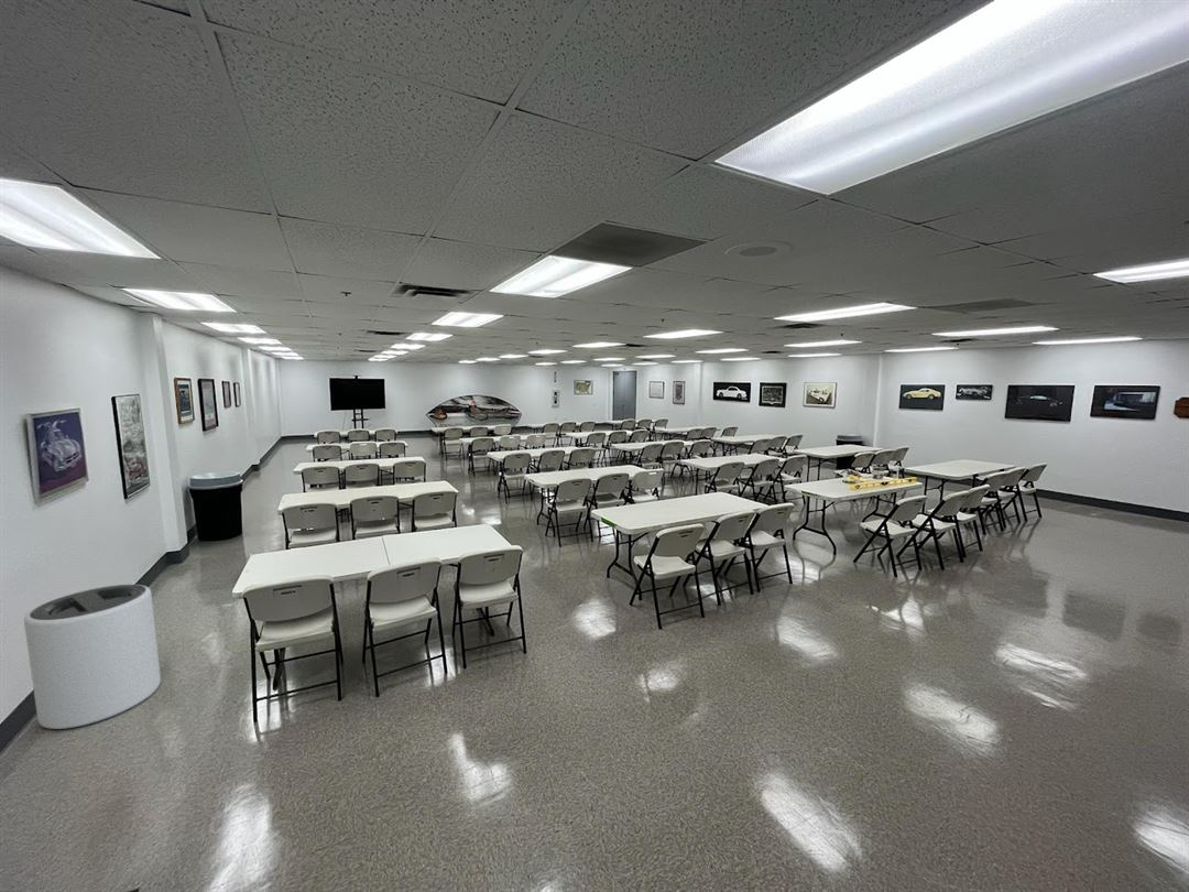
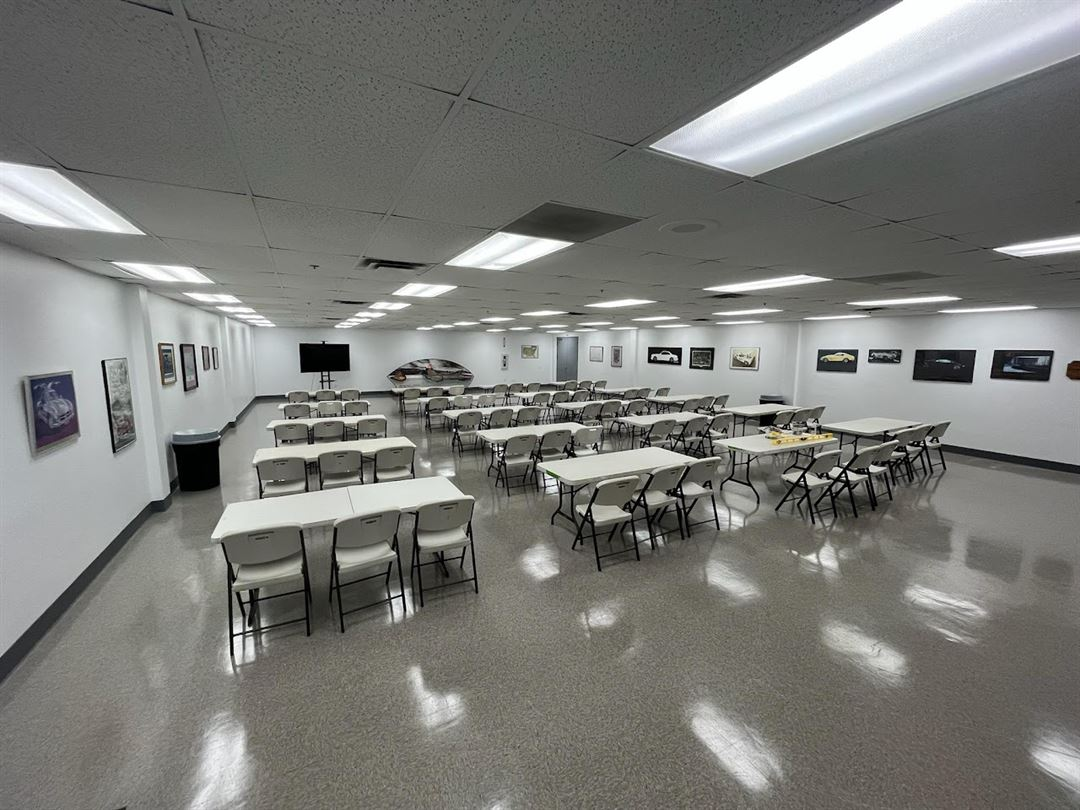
- trash can (97, 651)
